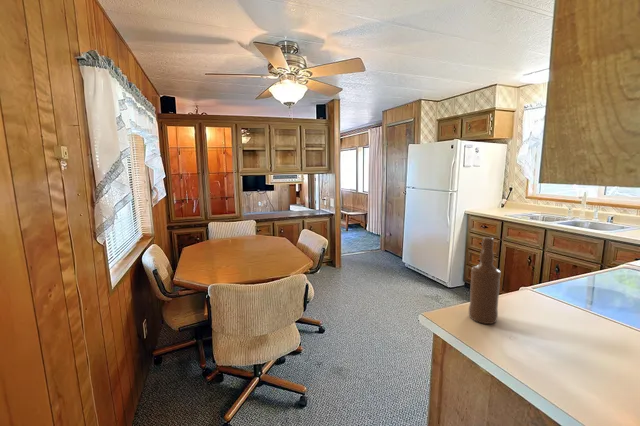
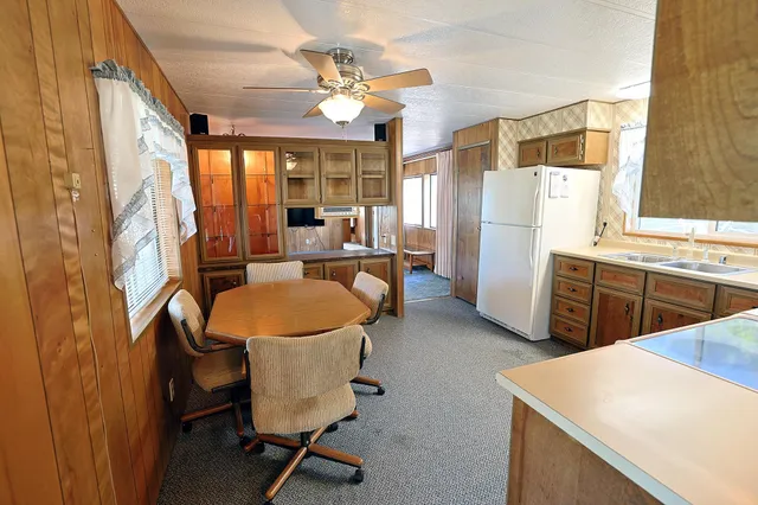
- bottle (485, 278)
